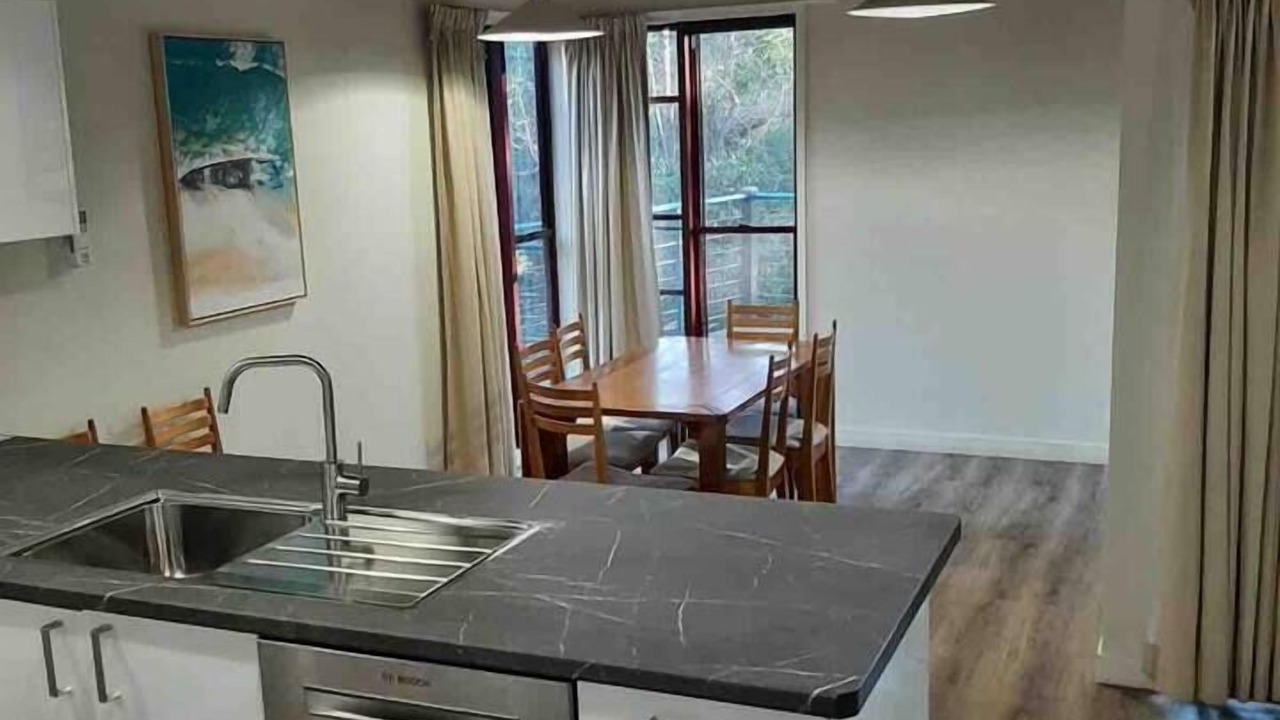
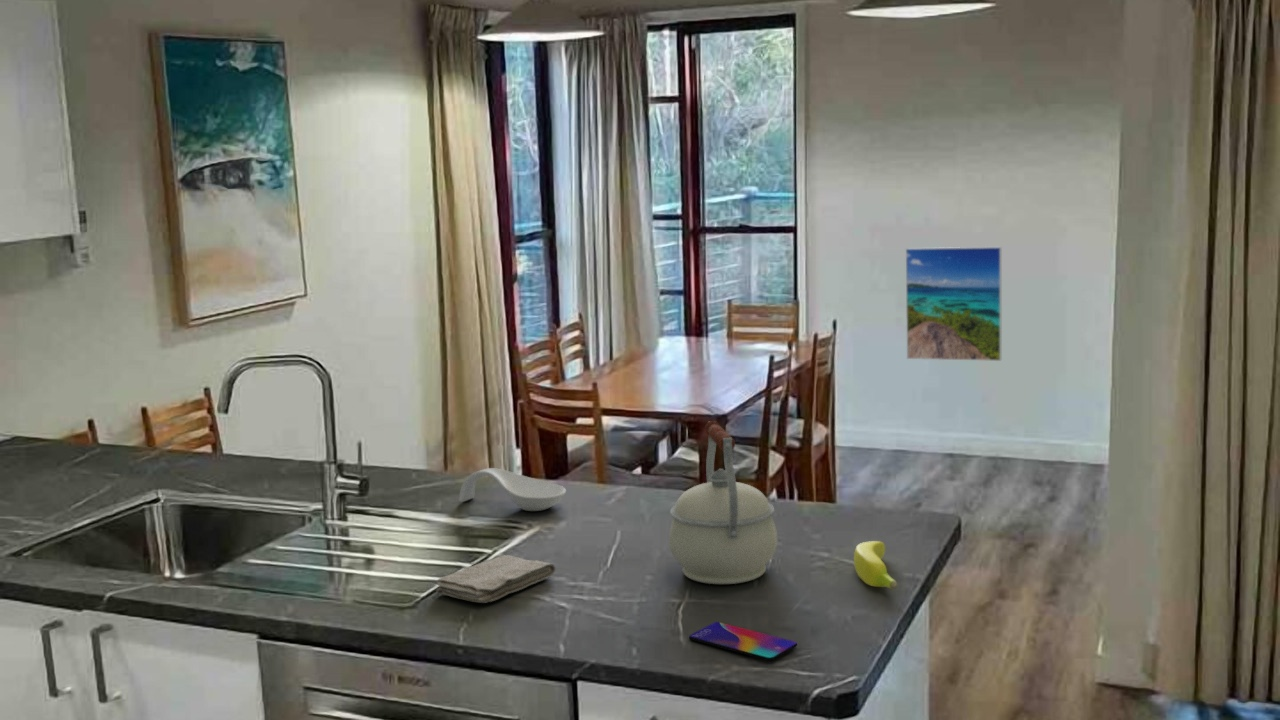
+ banana (881, 562)
+ washcloth (494, 576)
+ spoon rest (511, 488)
+ kettle (720, 498)
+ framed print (953, 303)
+ smartphone (742, 640)
